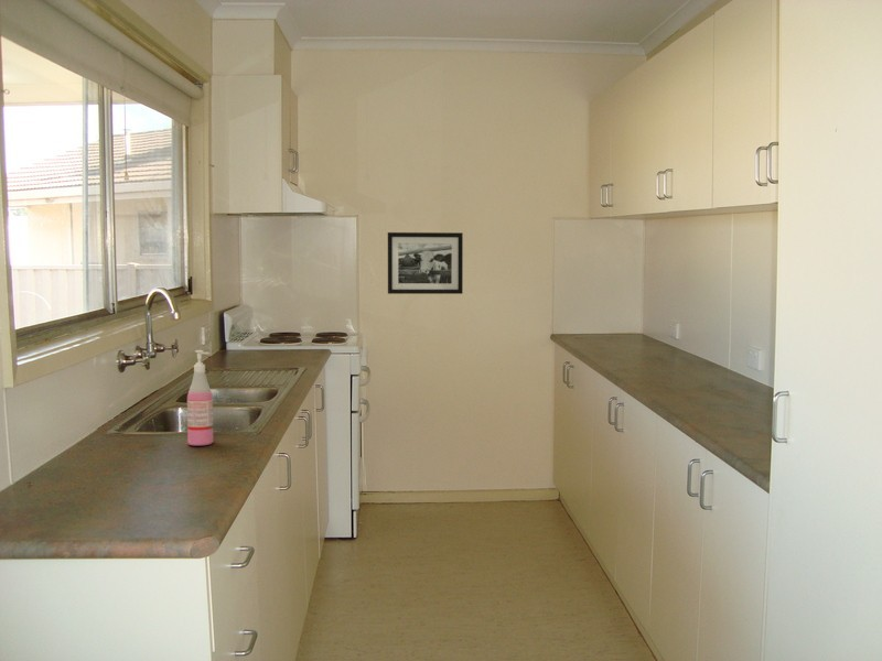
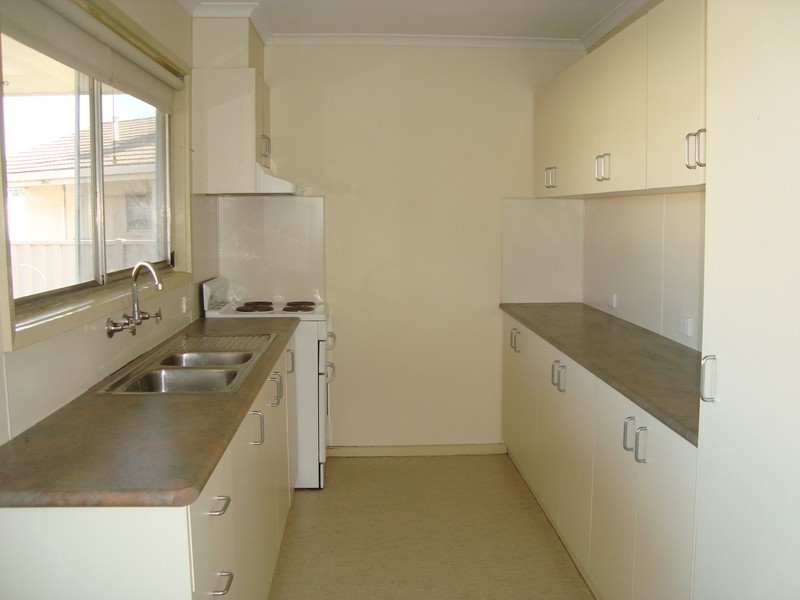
- soap dispenser (200, 397)
- picture frame (424, 263)
